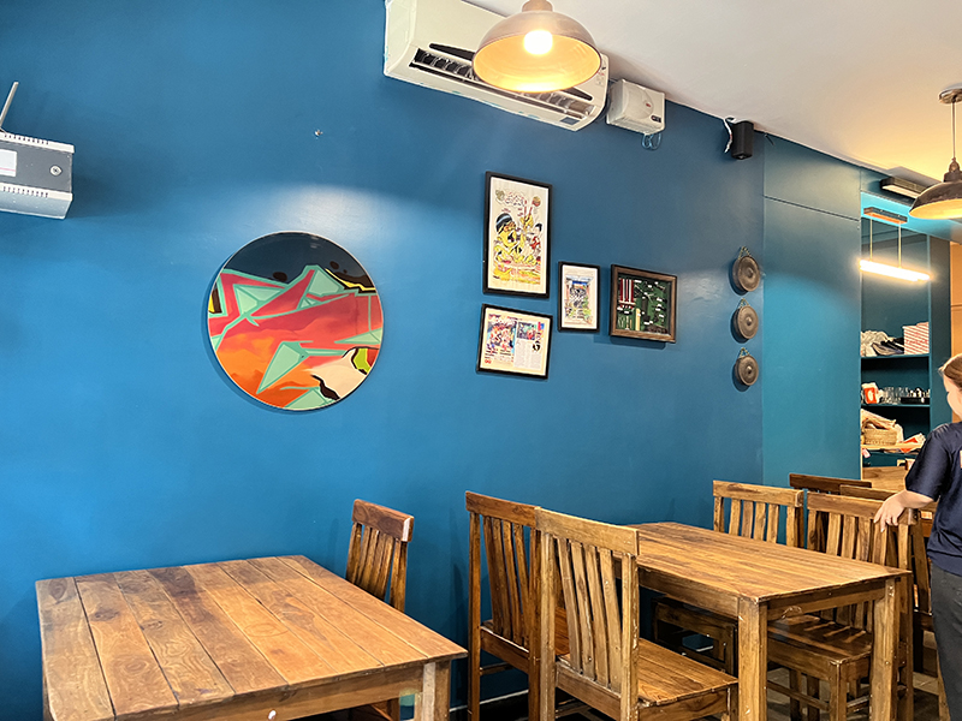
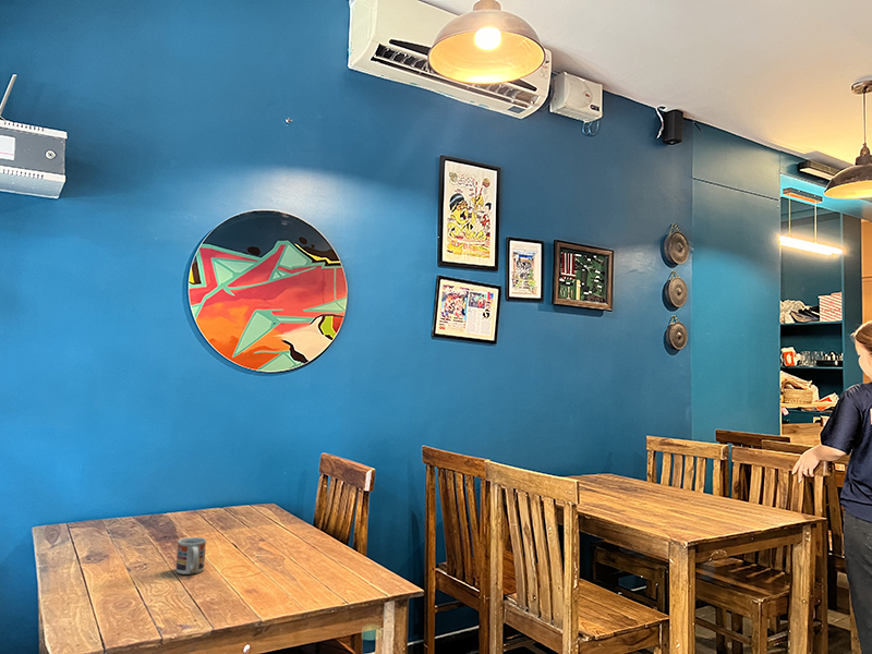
+ cup (192, 556)
